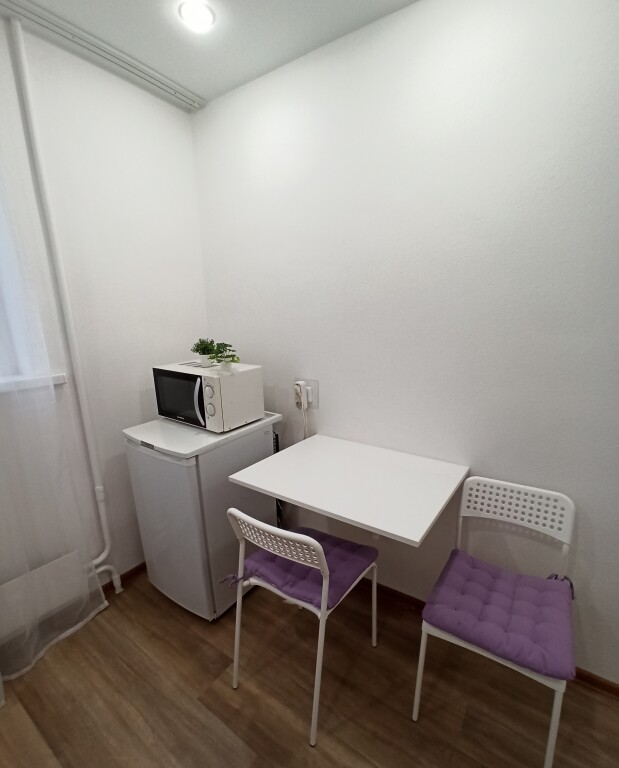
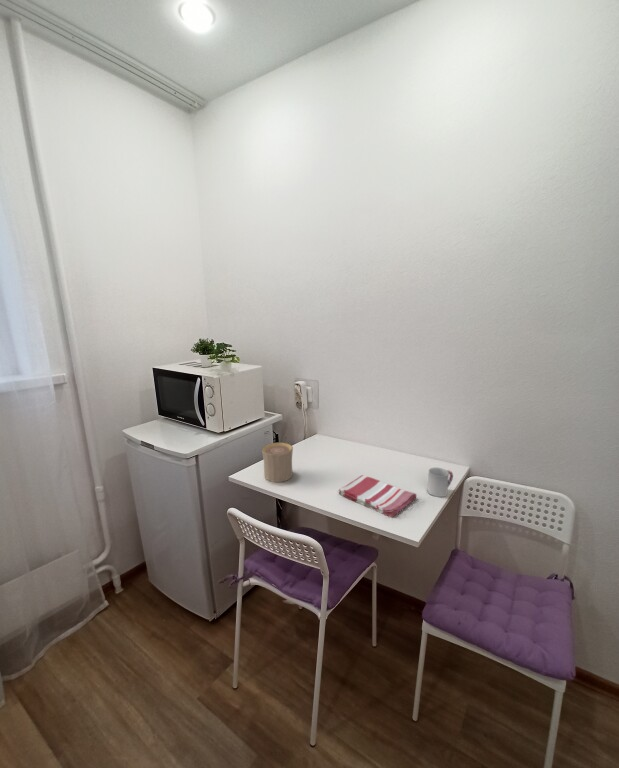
+ cup (441, 481)
+ cup (277, 461)
+ dish towel (376, 493)
